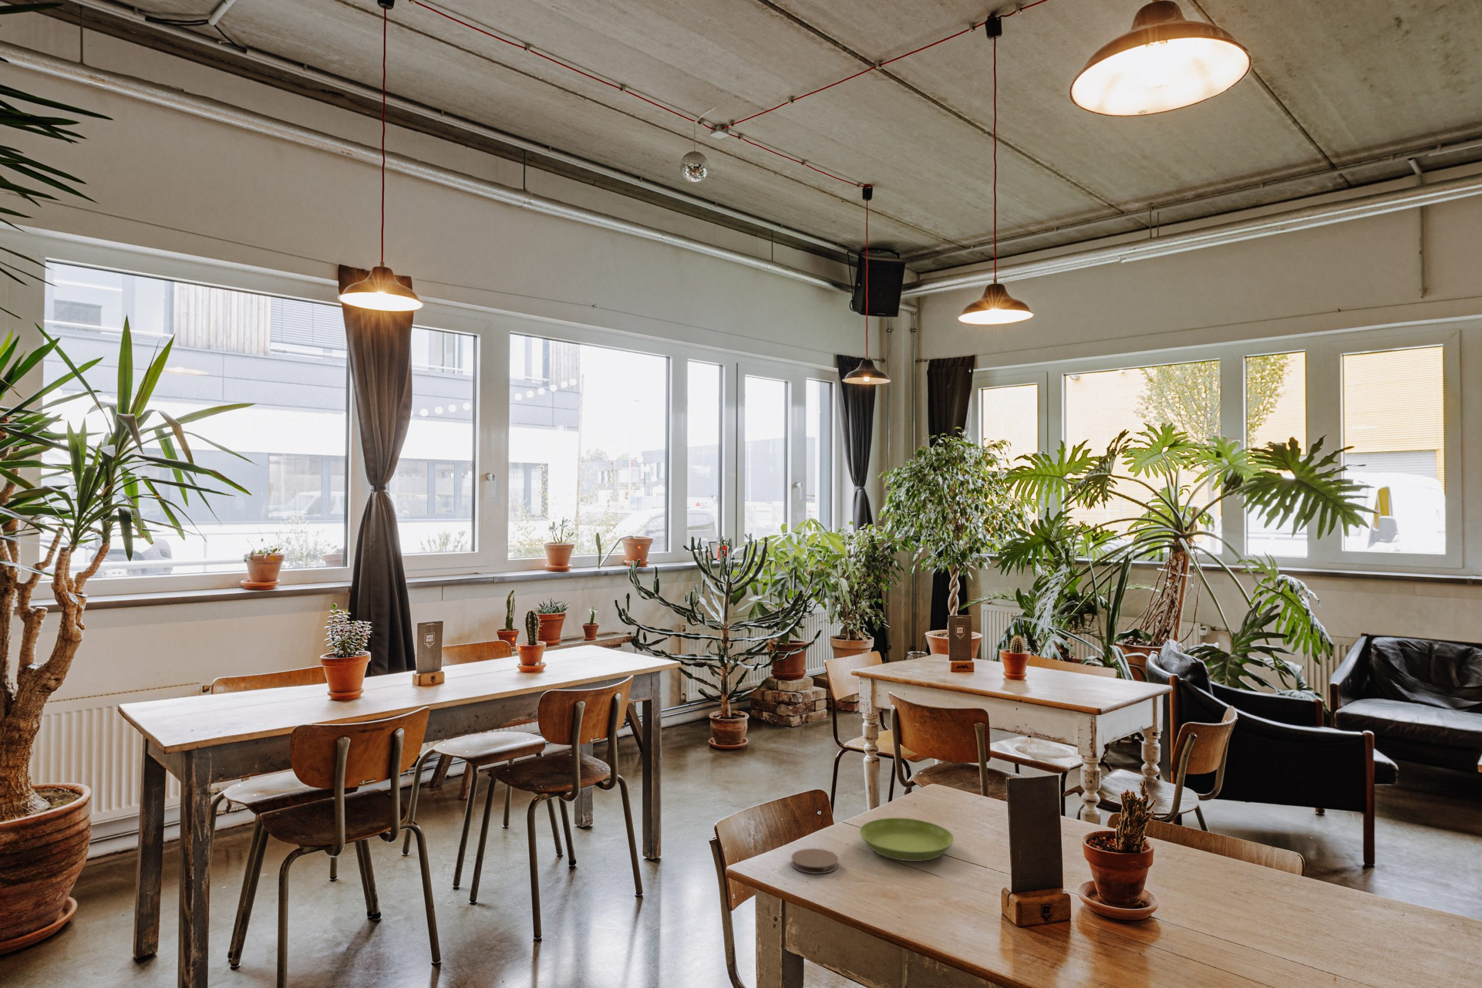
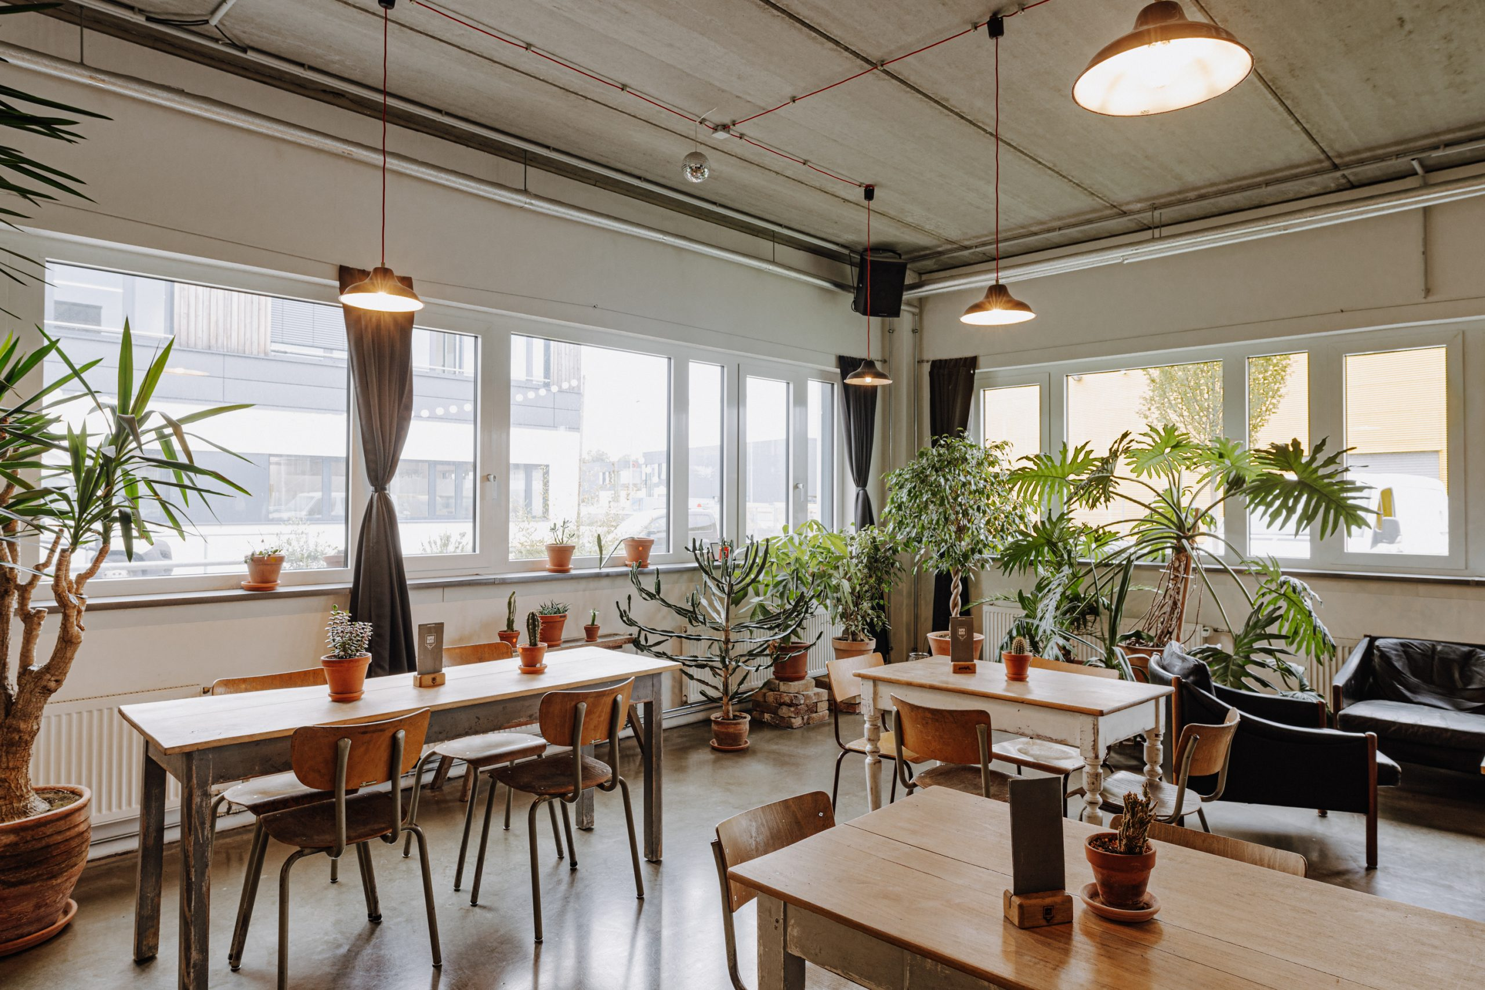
- coaster (815, 861)
- saucer (906, 840)
